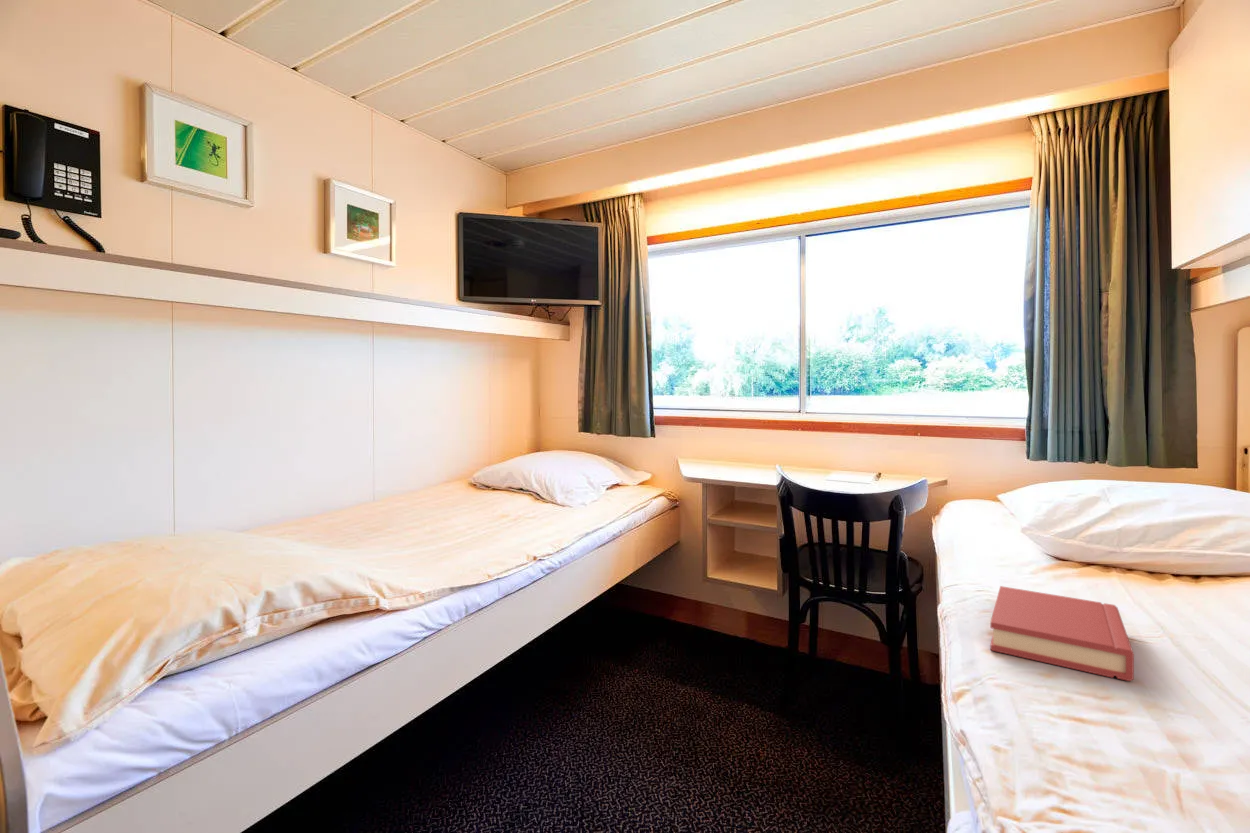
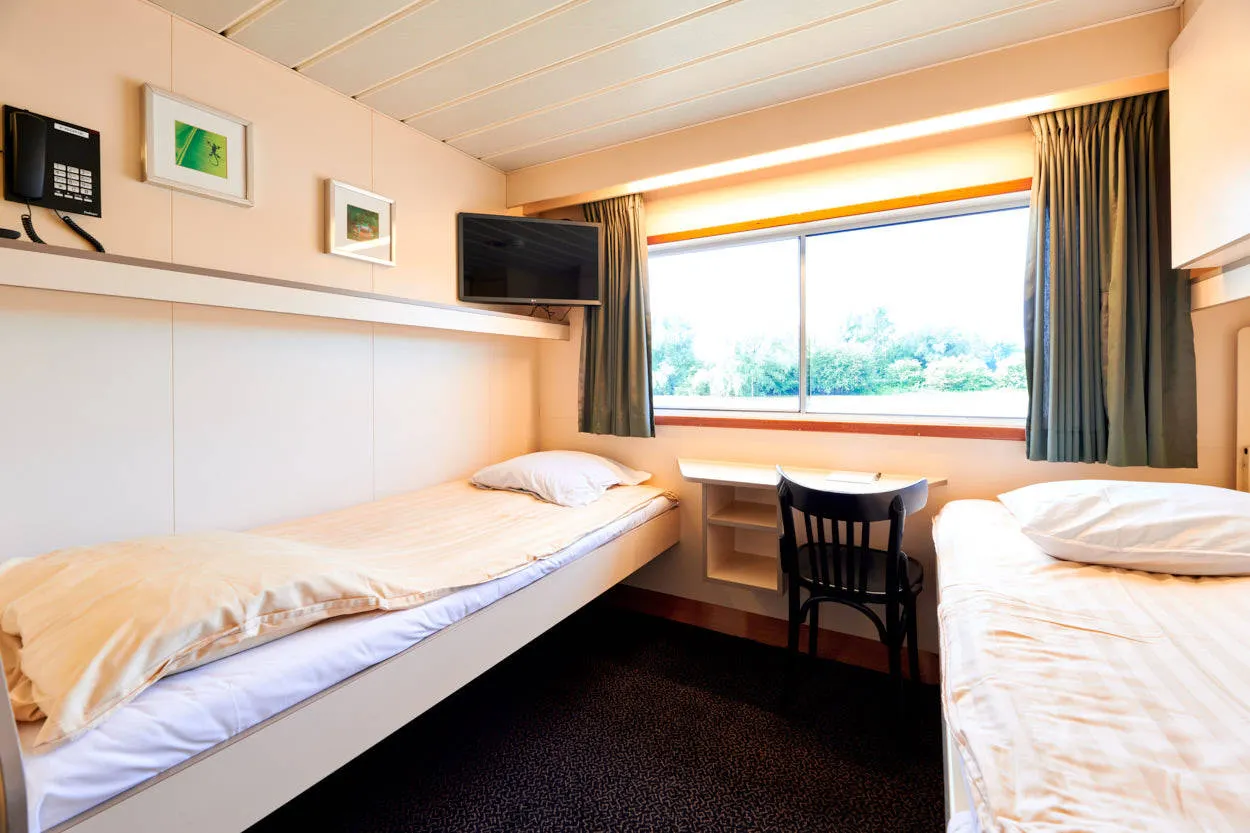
- hardback book (1056, 626)
